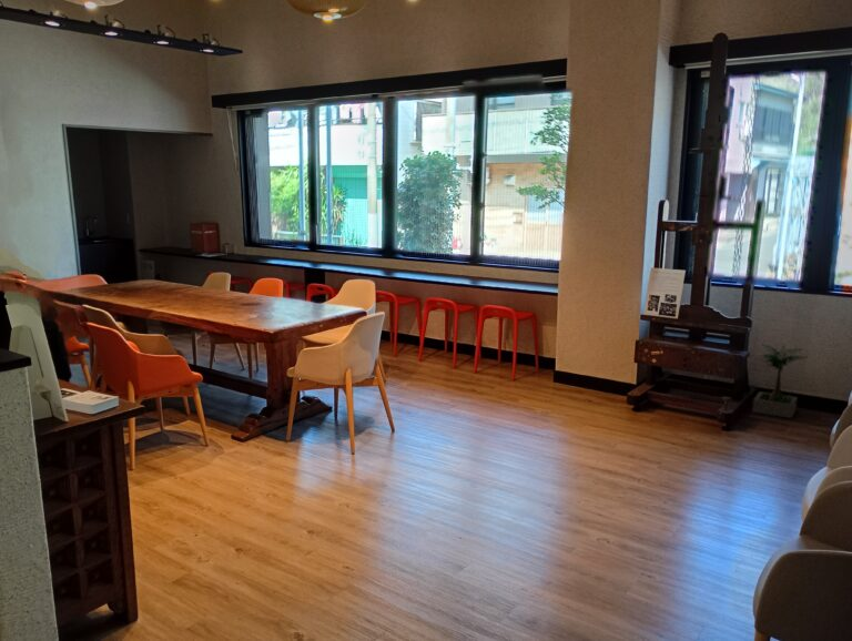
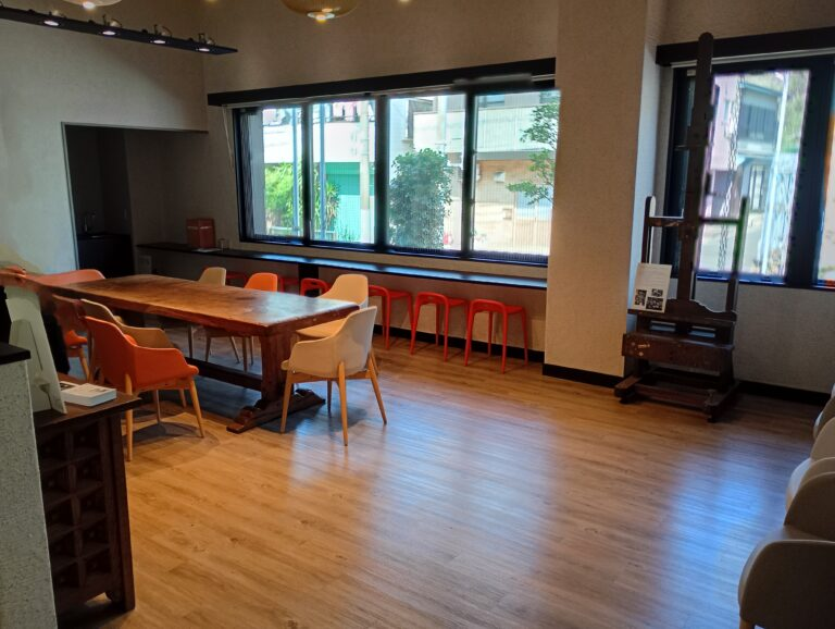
- potted plant (780, 379)
